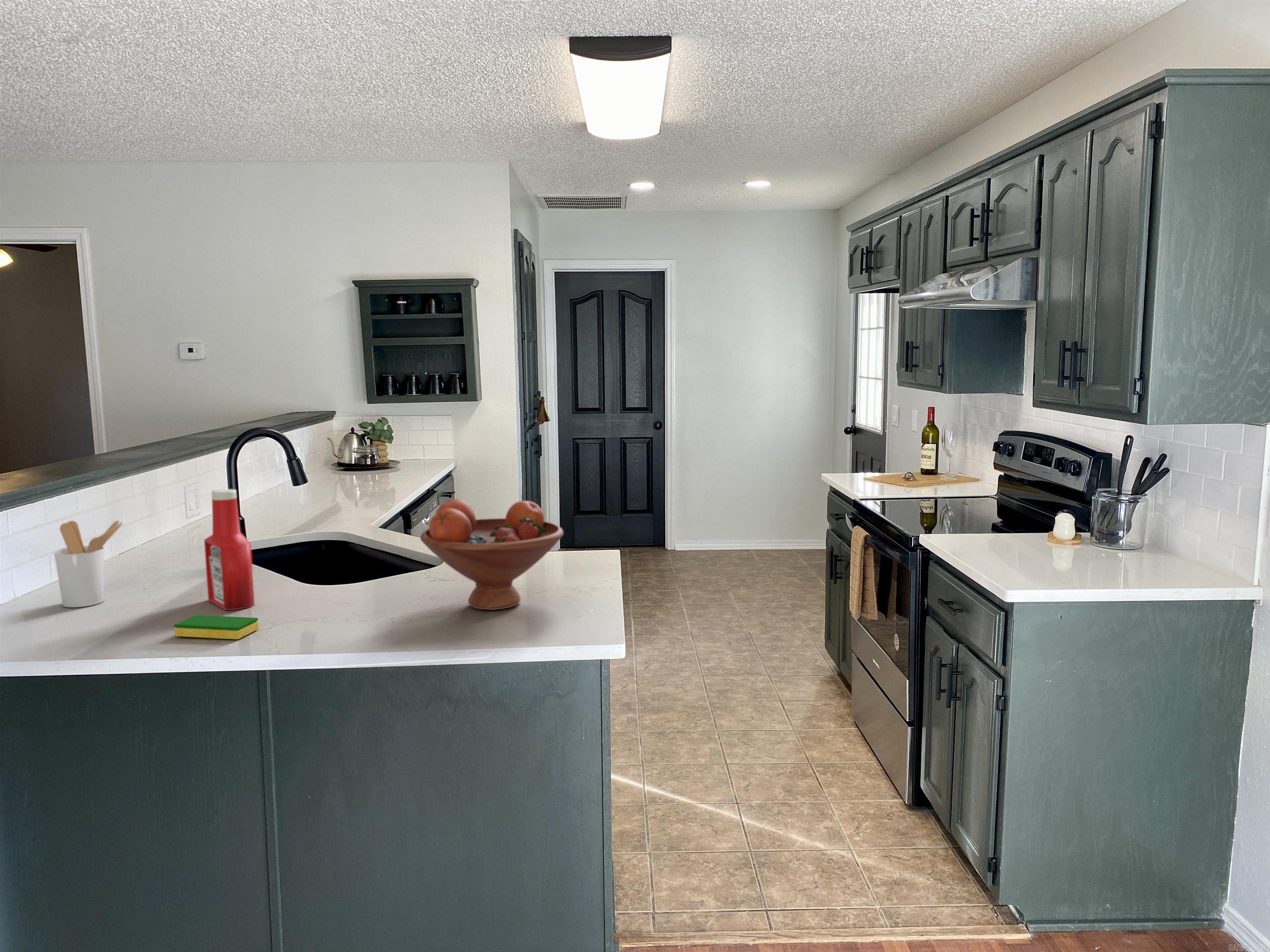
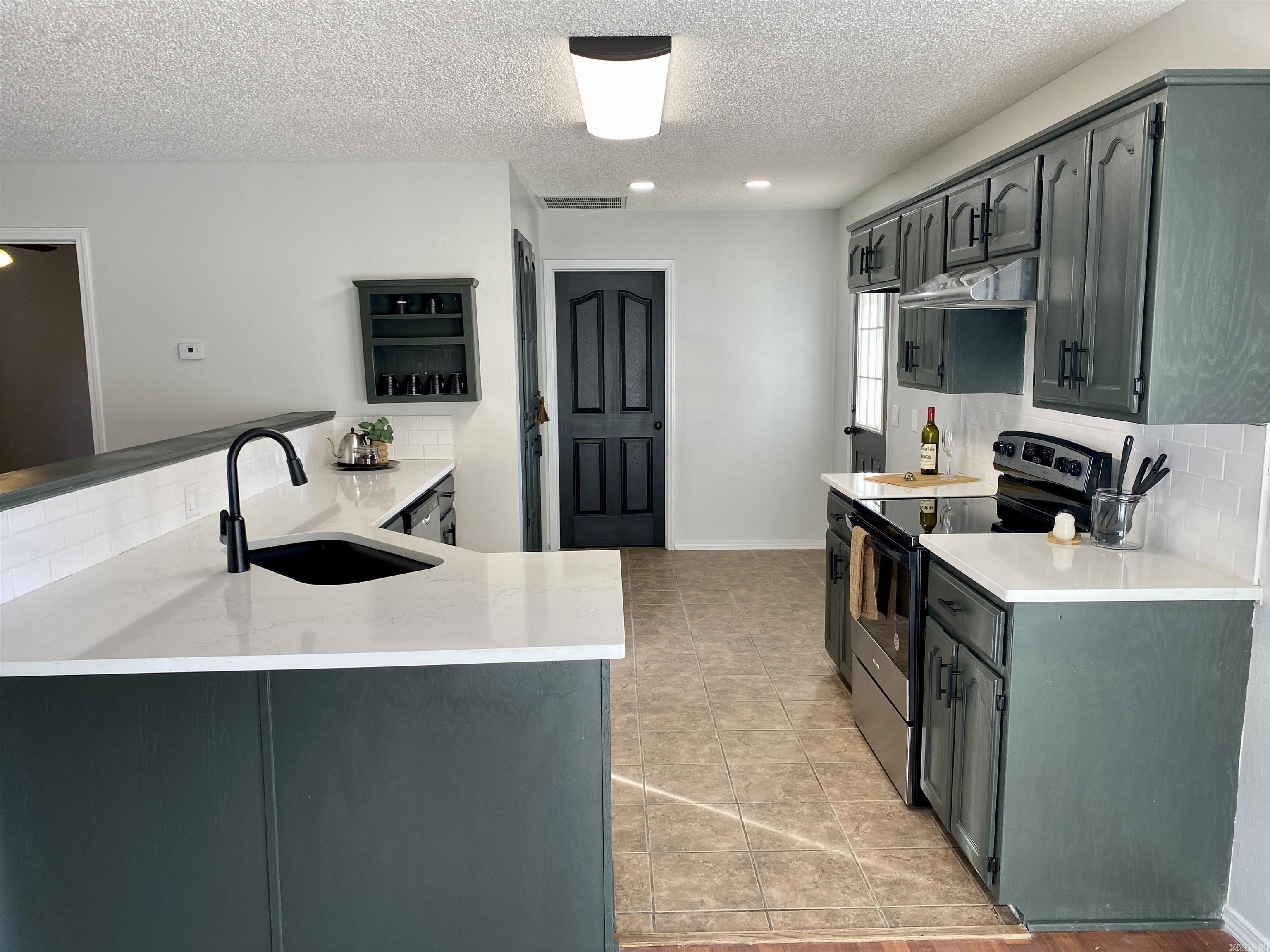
- soap bottle (227, 547)
- utensil holder (93, 561)
- fruit bowl (493, 553)
- dish sponge (217, 627)
